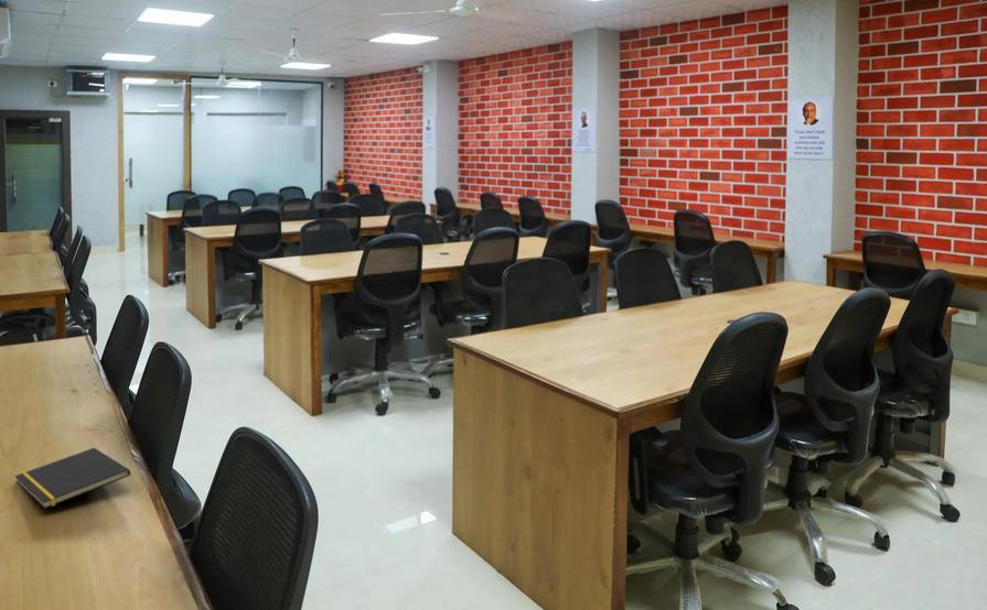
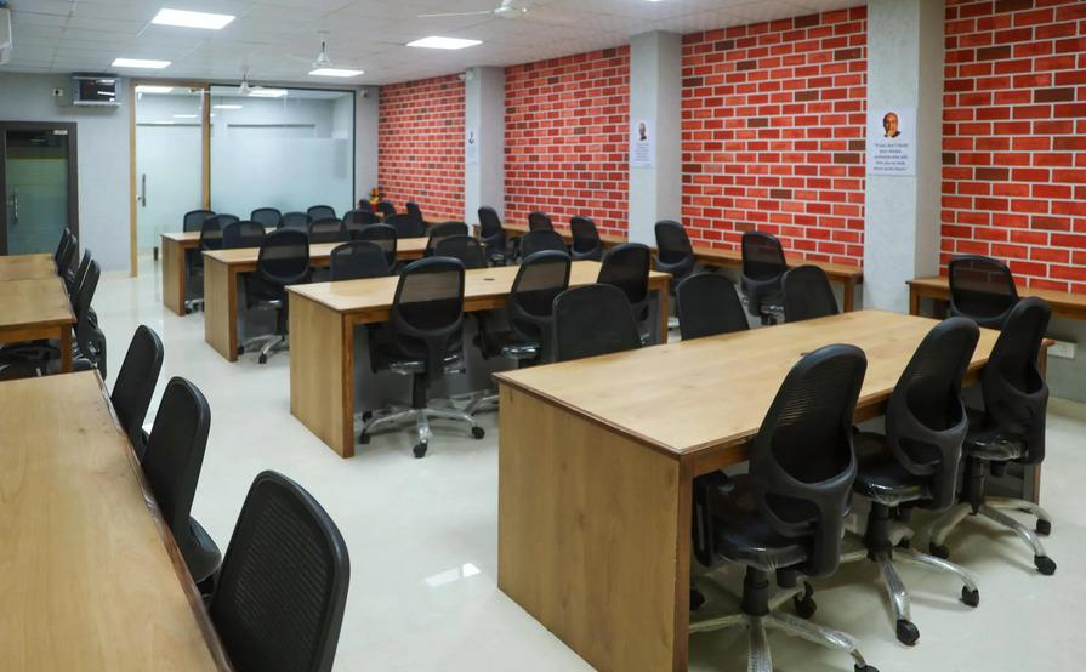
- notepad (72, 476)
